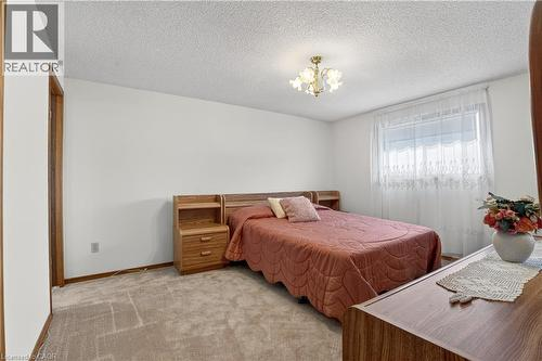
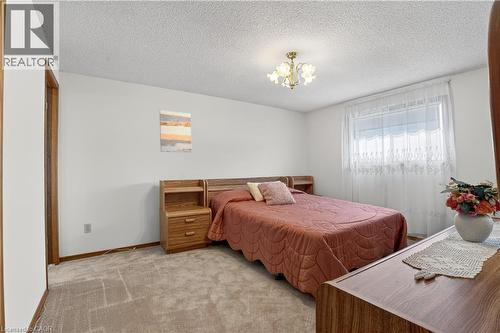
+ wall art (176, 132)
